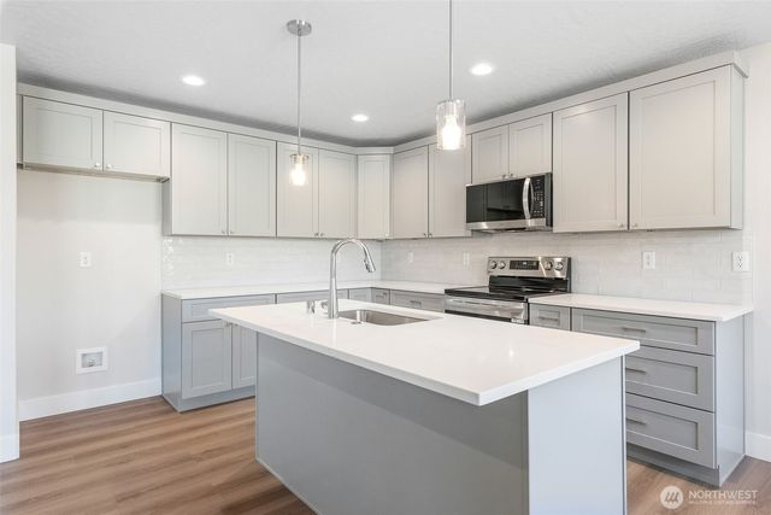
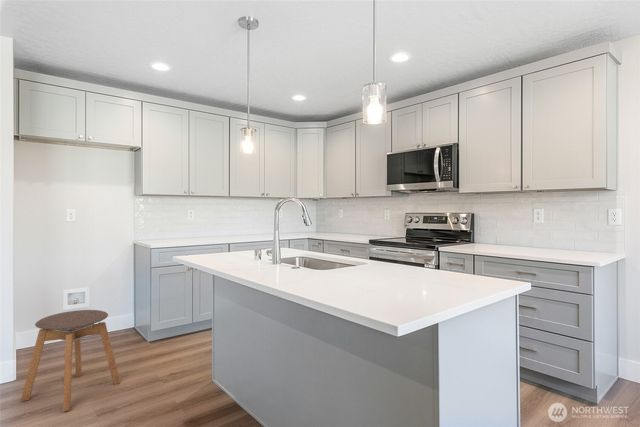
+ stool (71, 352)
